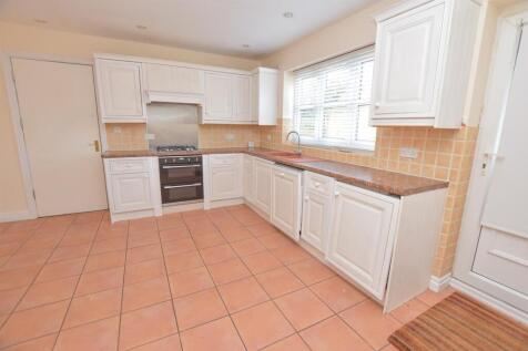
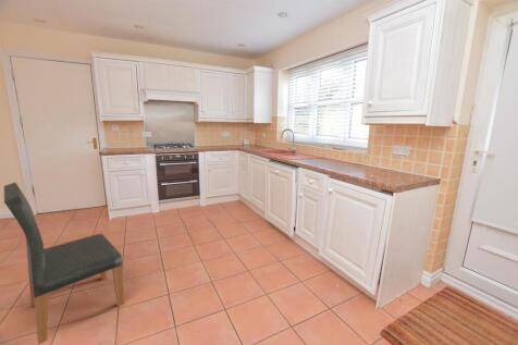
+ dining chair (69, 247)
